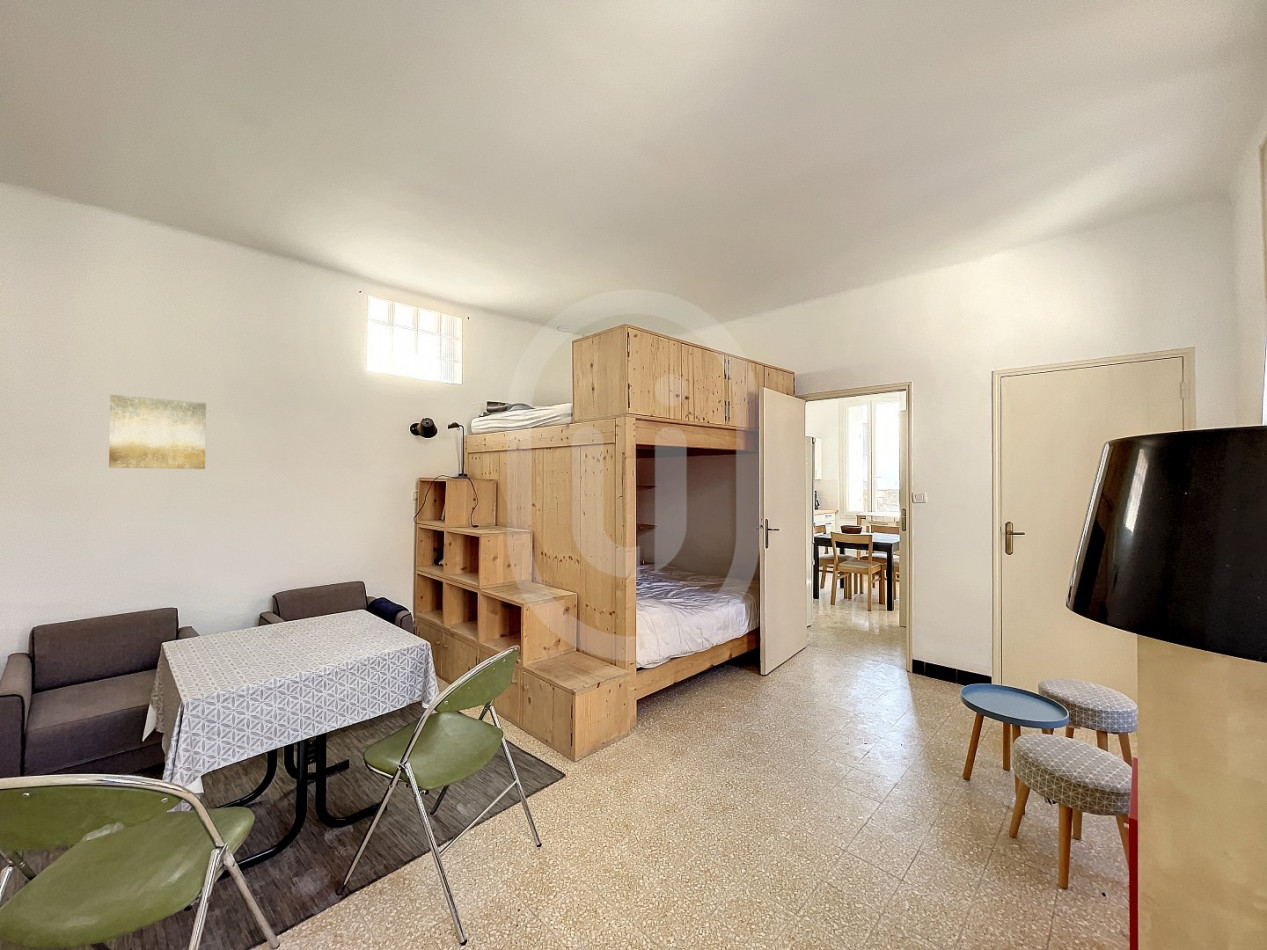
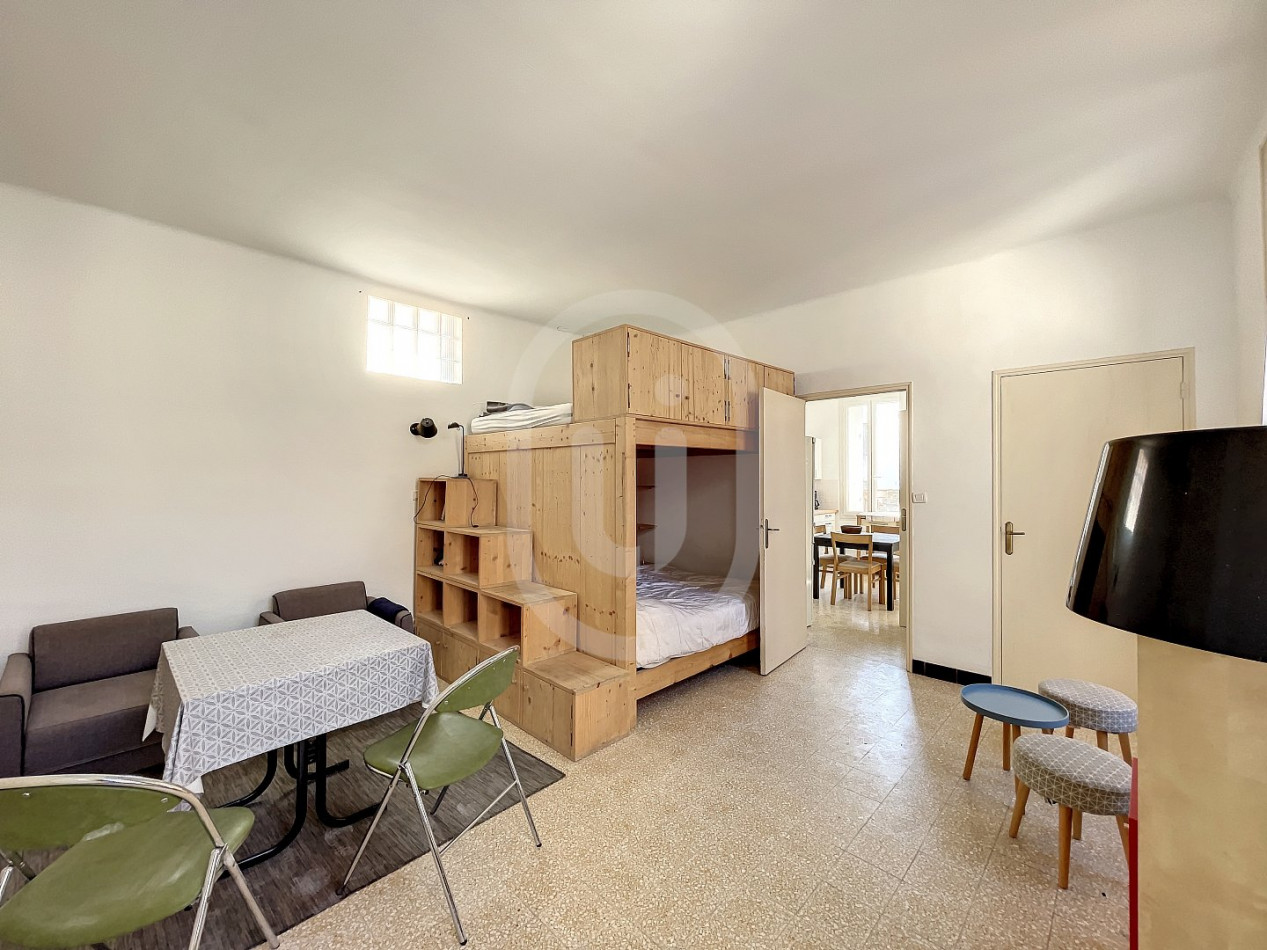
- wall art (159, 433)
